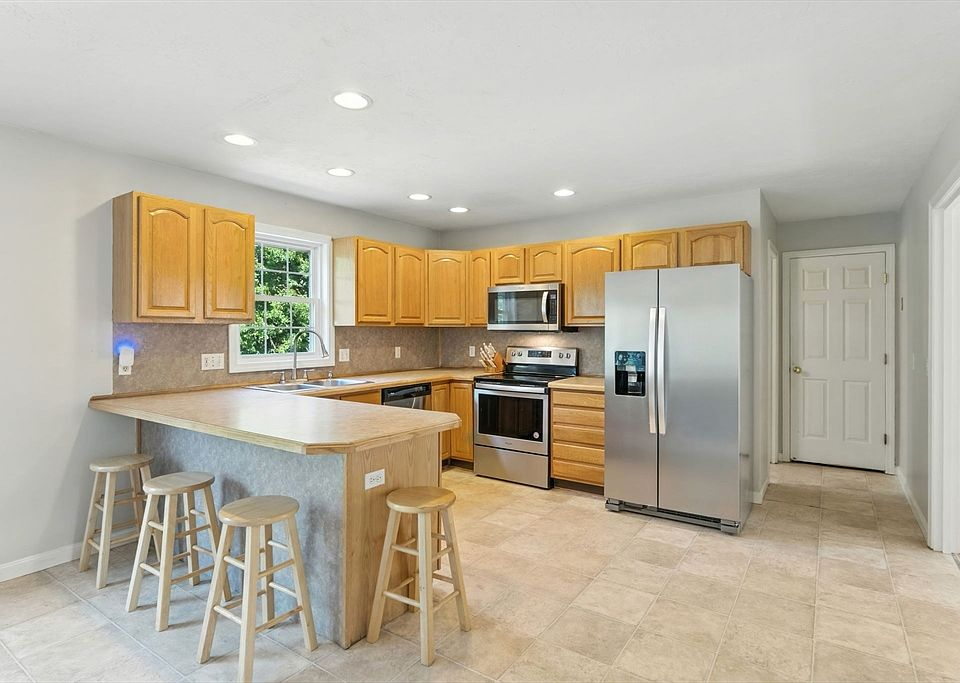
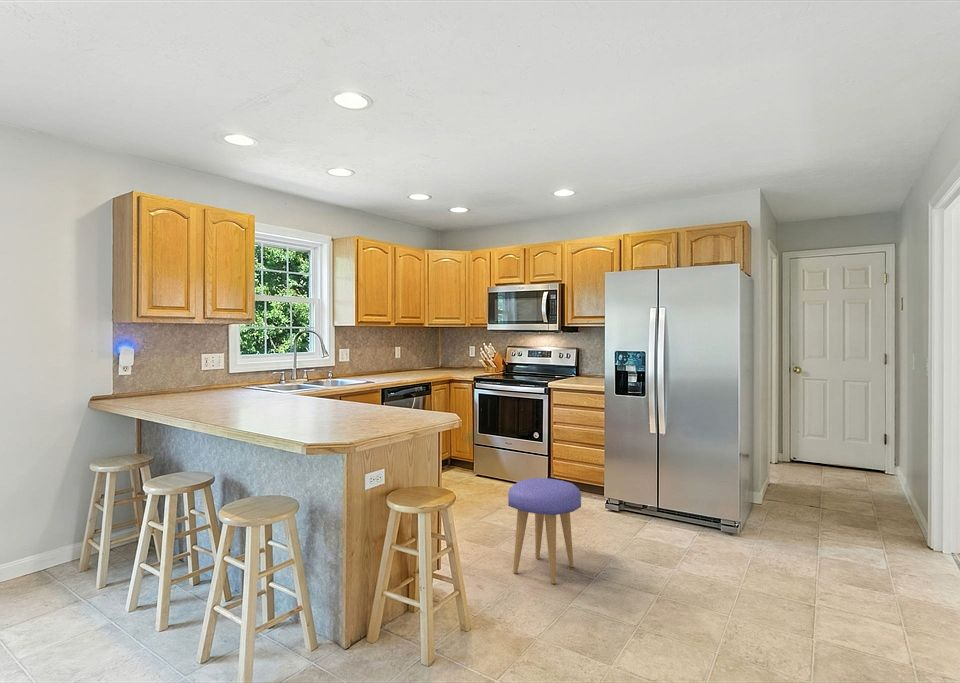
+ stool (546, 527)
